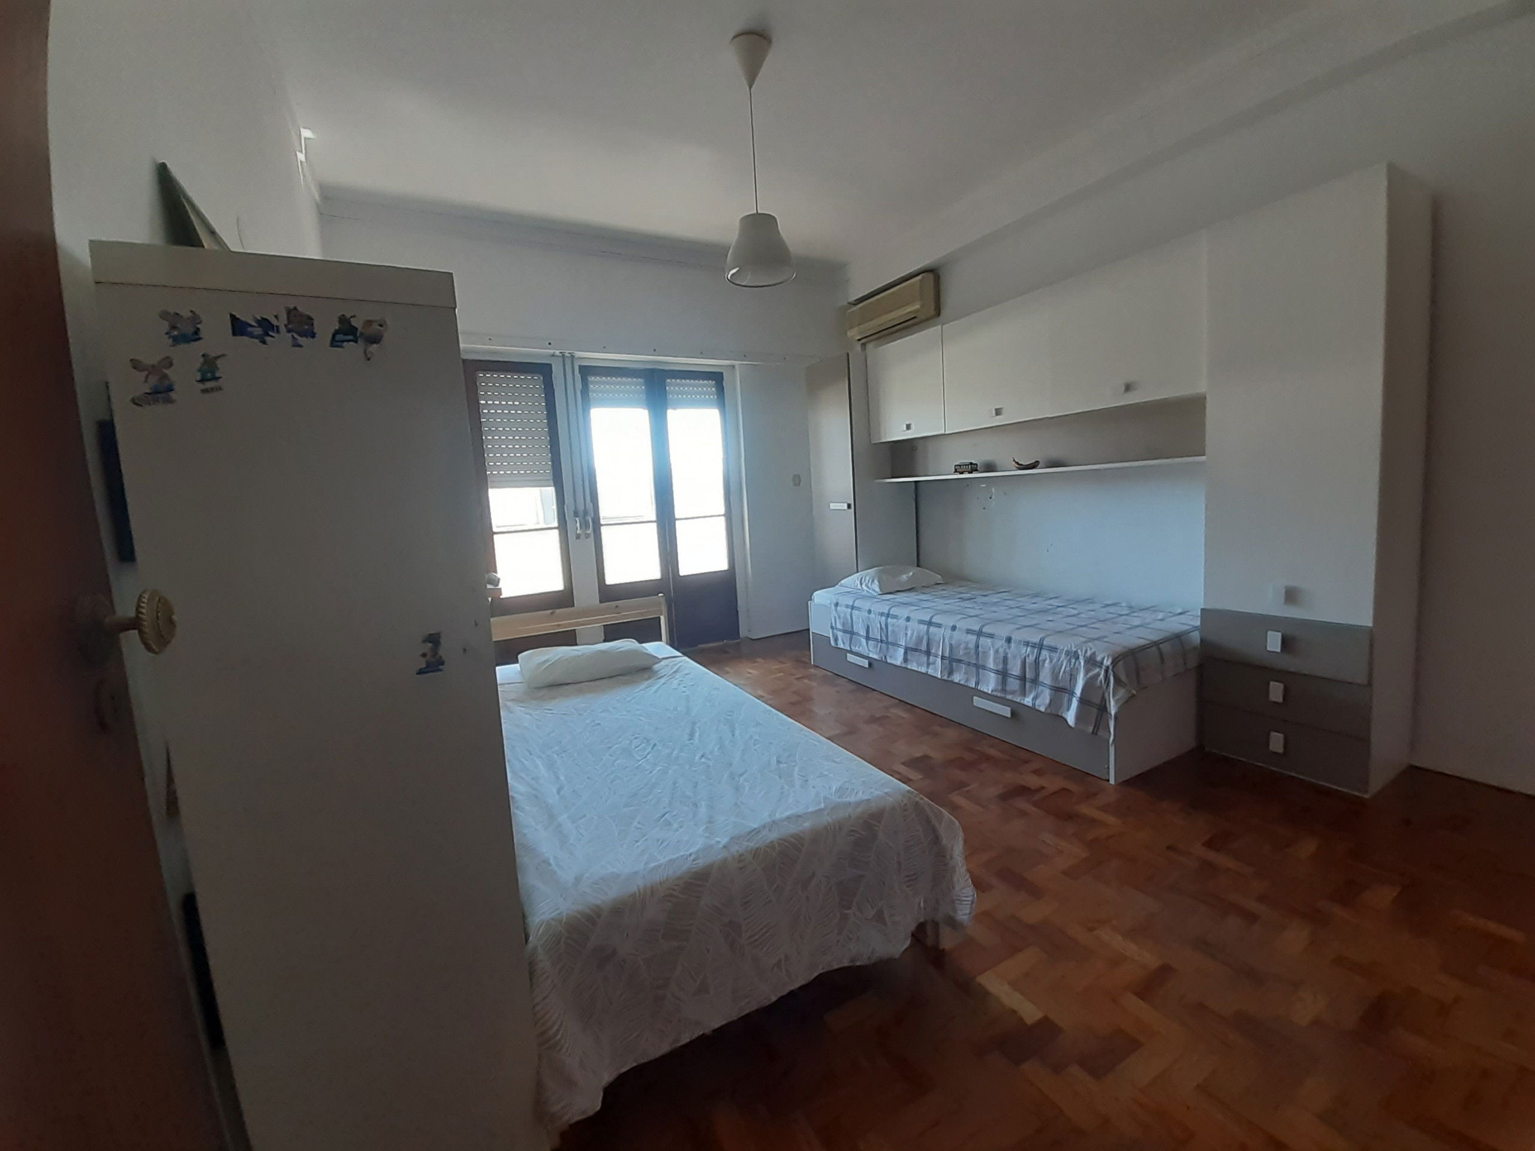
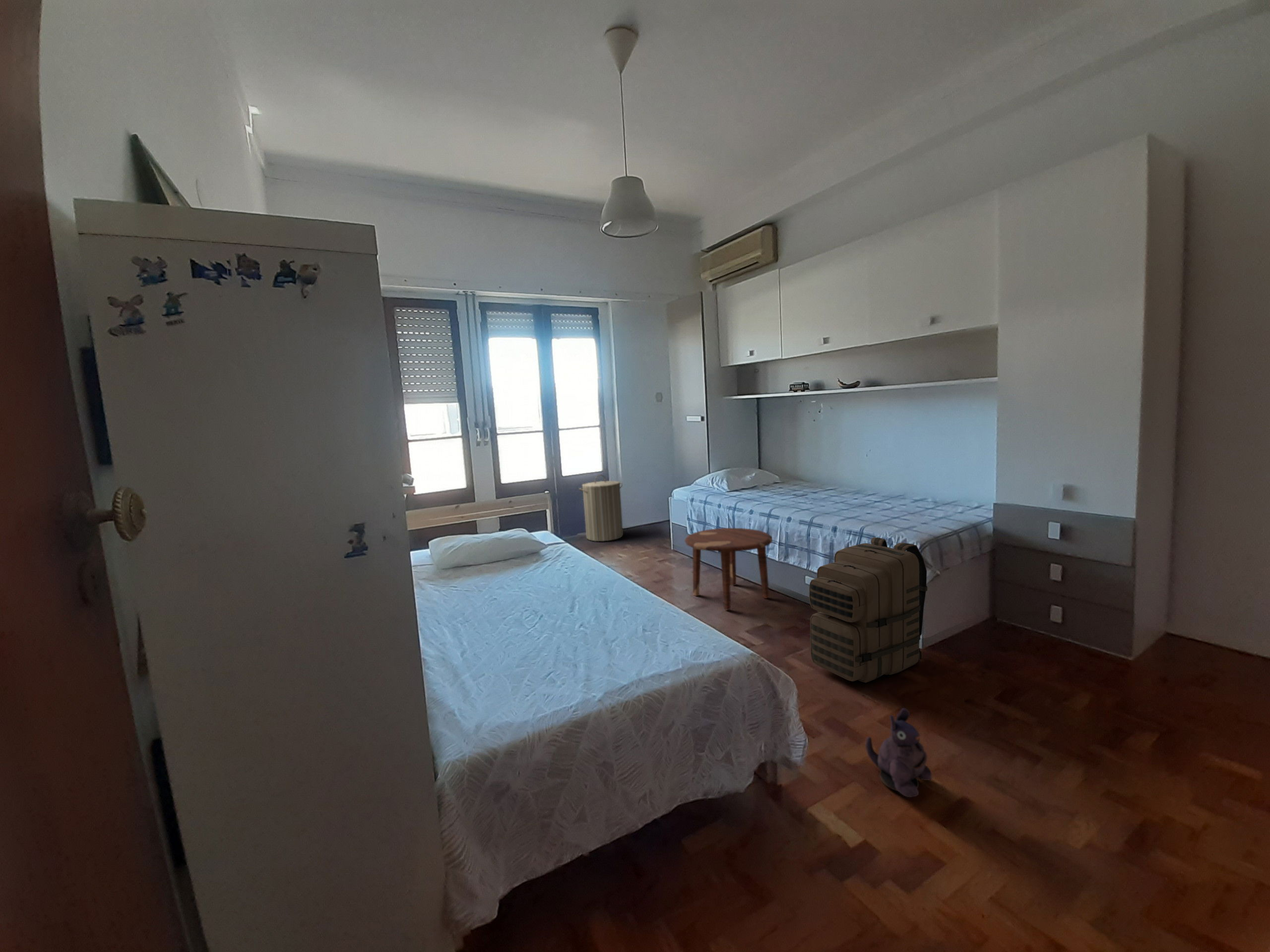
+ backpack (868, 605)
+ side table (729, 566)
+ laundry hamper (602, 506)
+ plush toy (893, 743)
